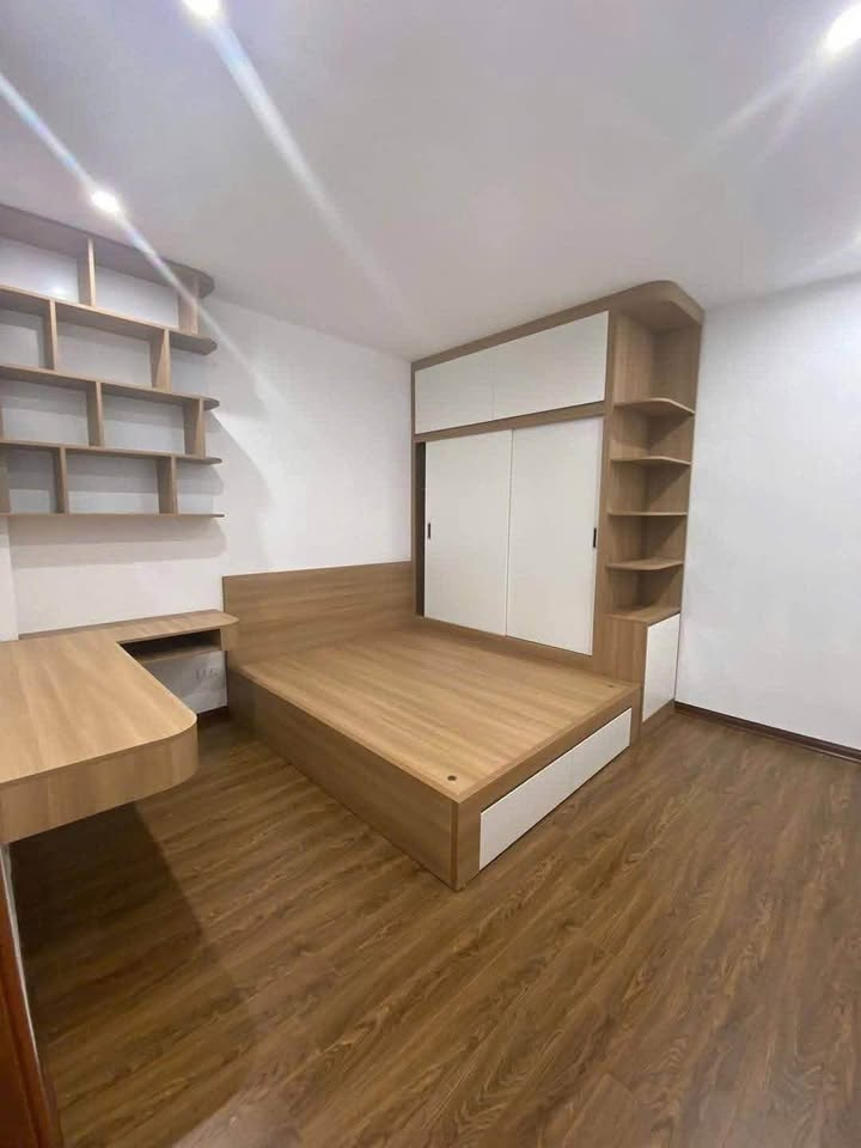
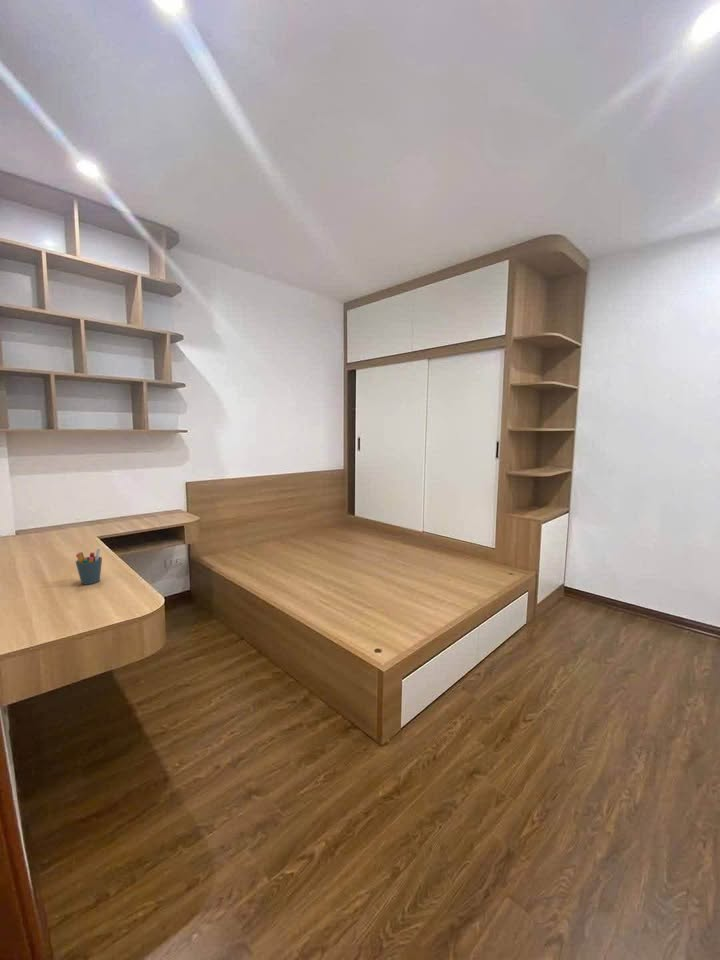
+ pen holder (89, 565)
